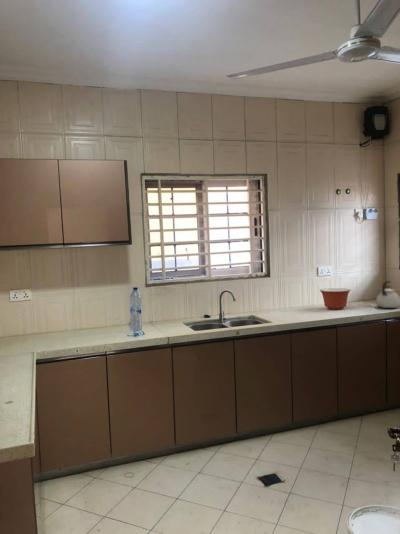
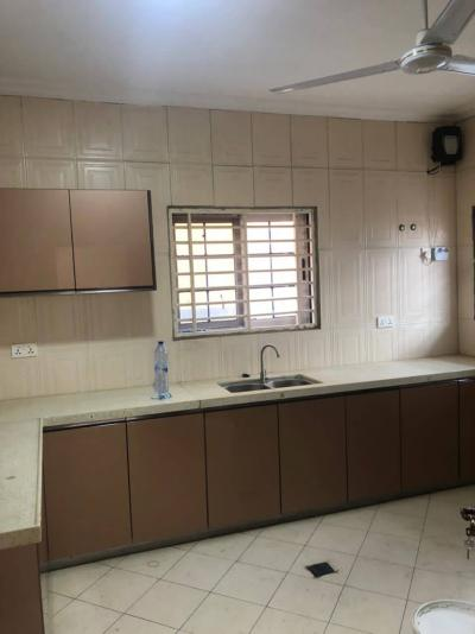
- kettle (388, 294)
- mixing bowl (335, 299)
